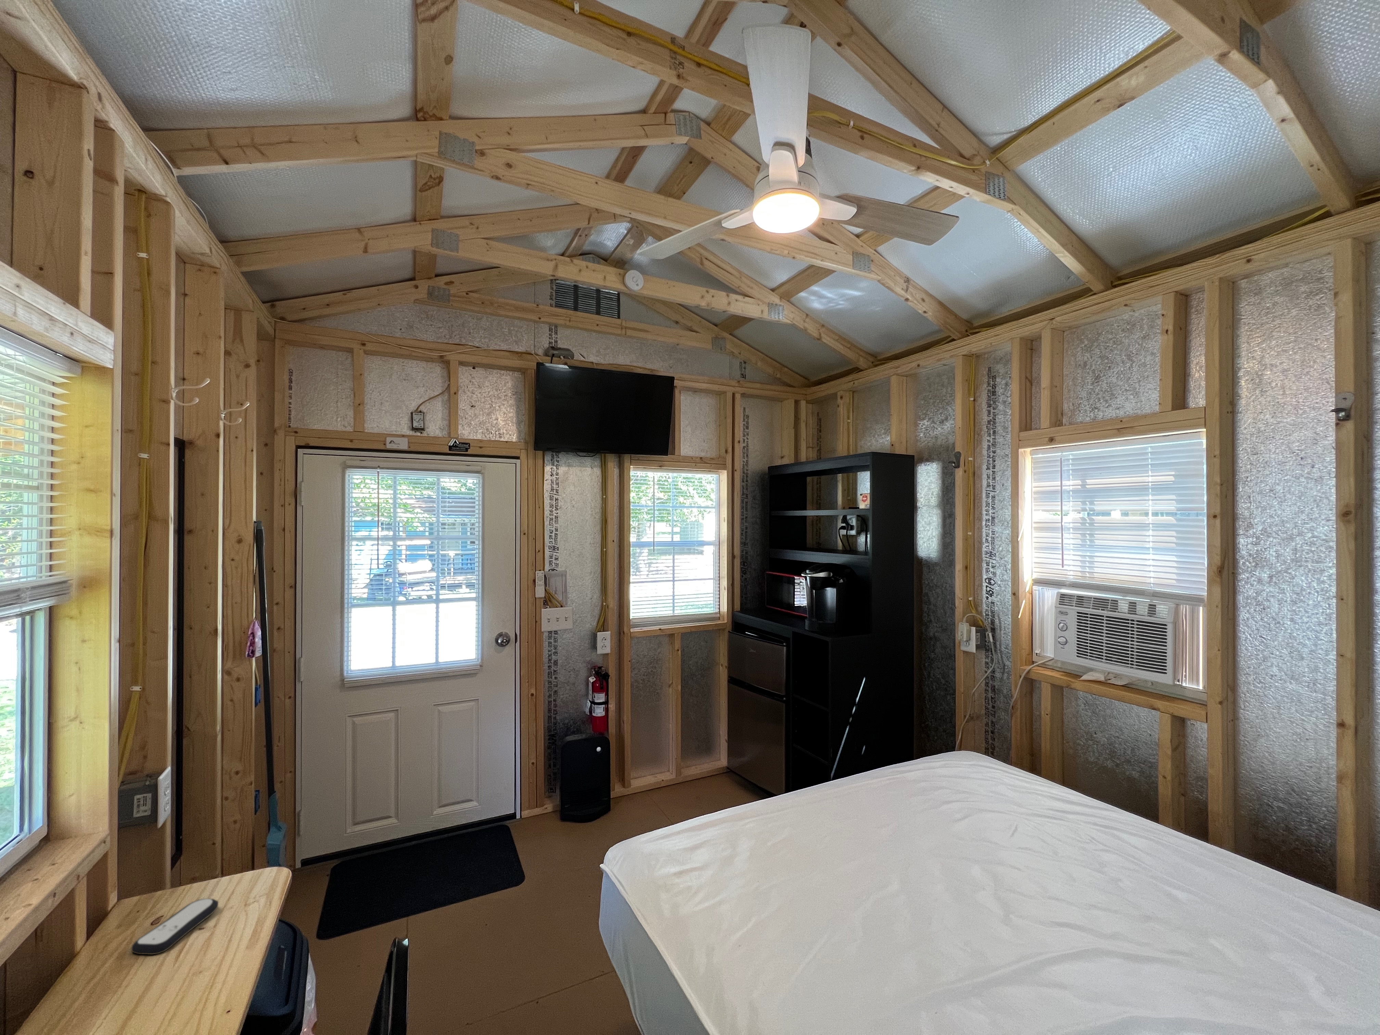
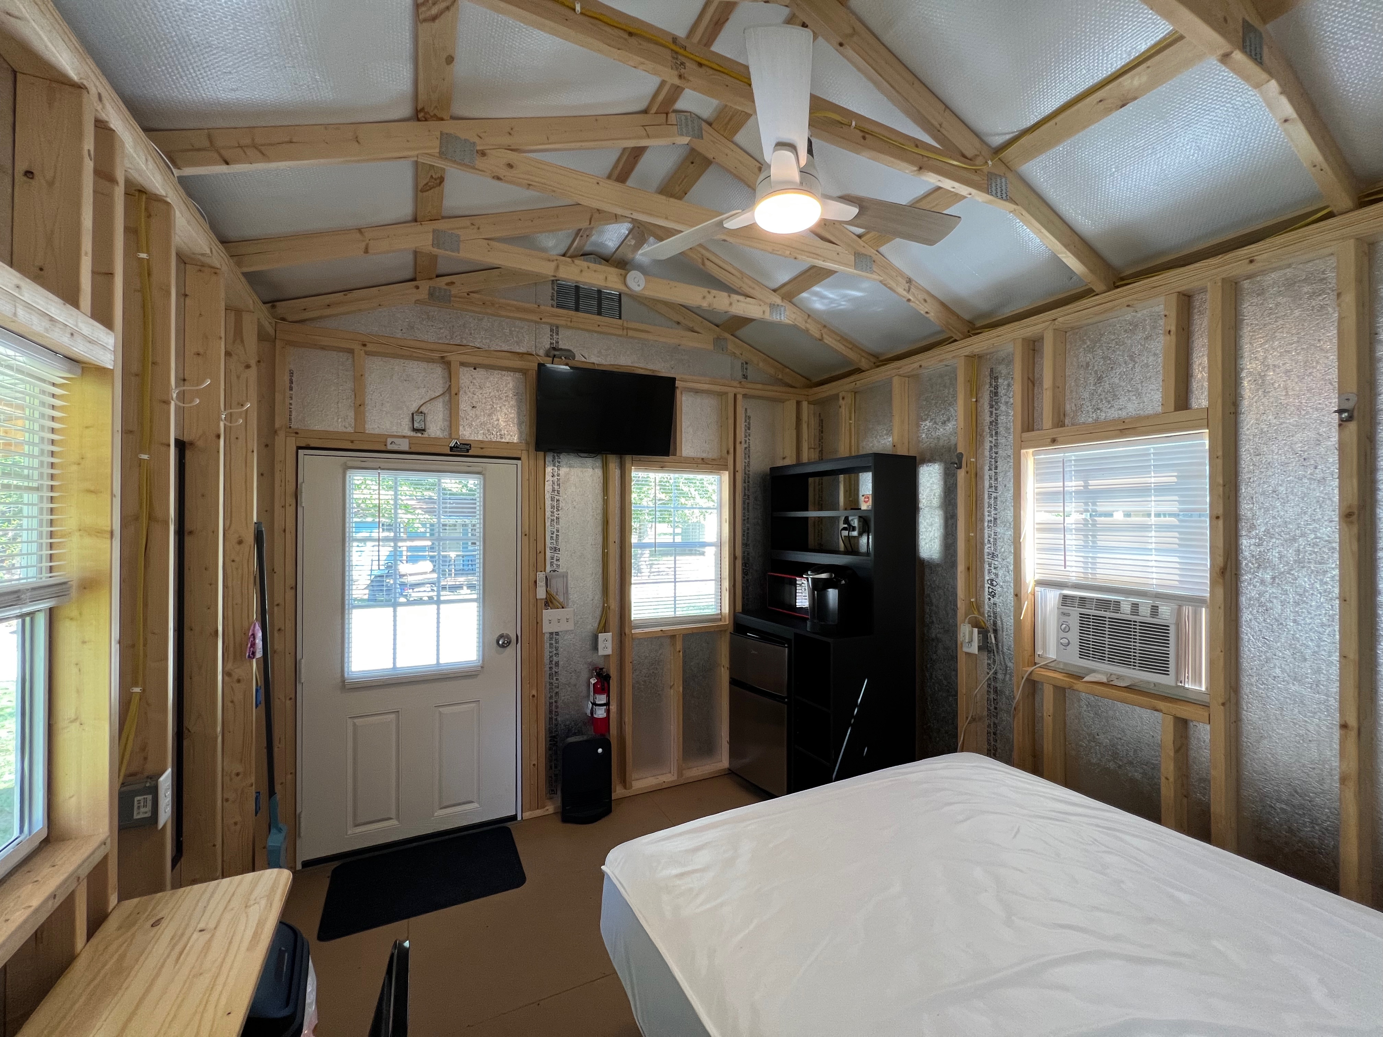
- remote control (178, 924)
